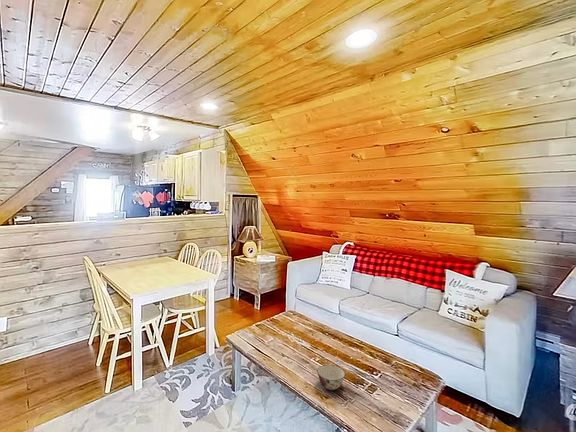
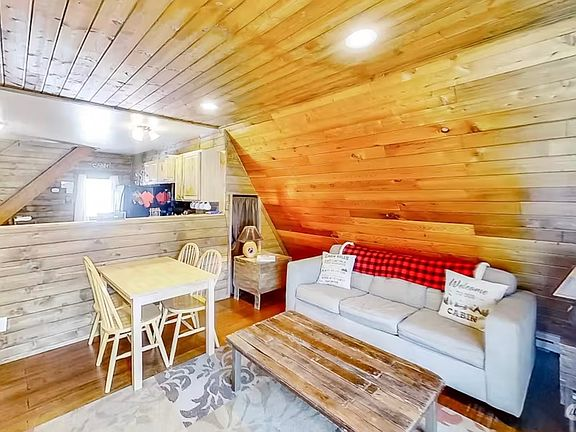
- soup bowl (330, 379)
